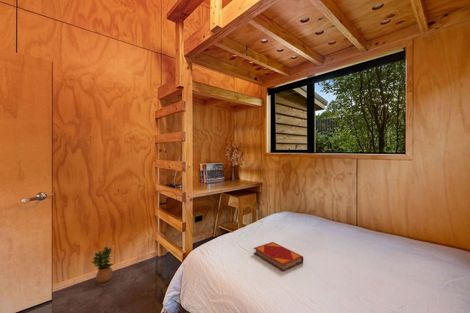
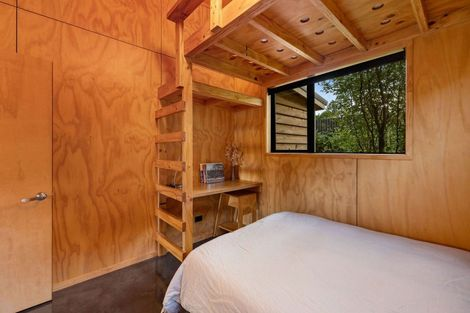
- hardback book (277, 254)
- potted plant (102, 264)
